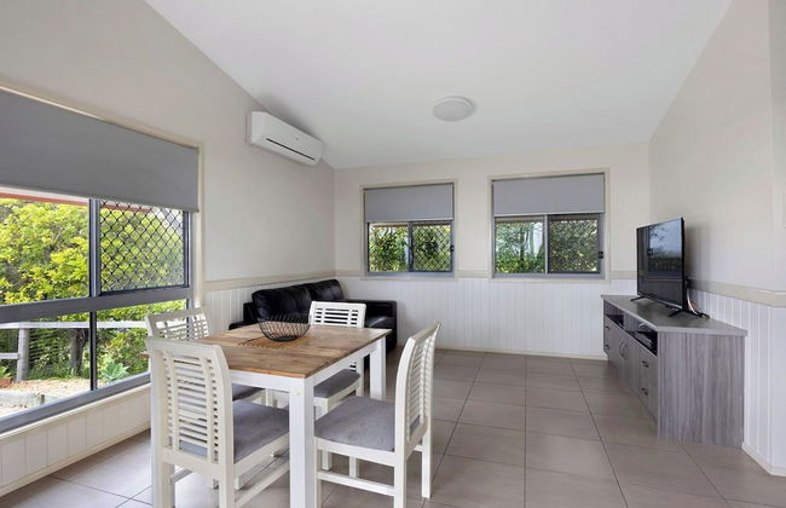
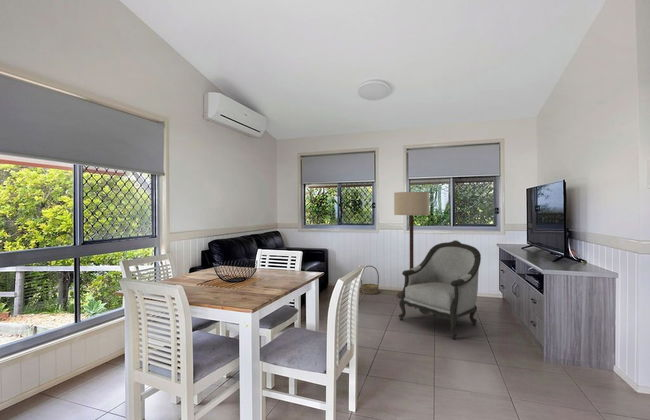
+ basket (369, 284)
+ armchair (438, 282)
+ floor lamp (411, 244)
